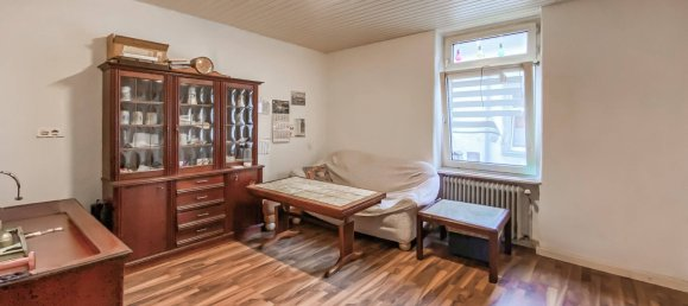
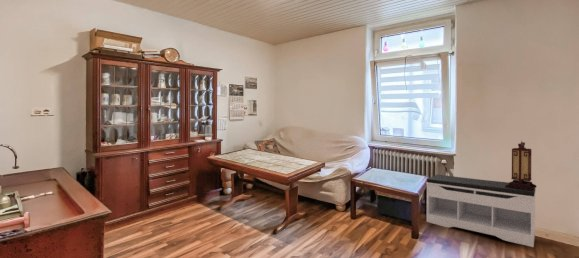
+ lantern (521, 163)
+ bench (477, 204)
